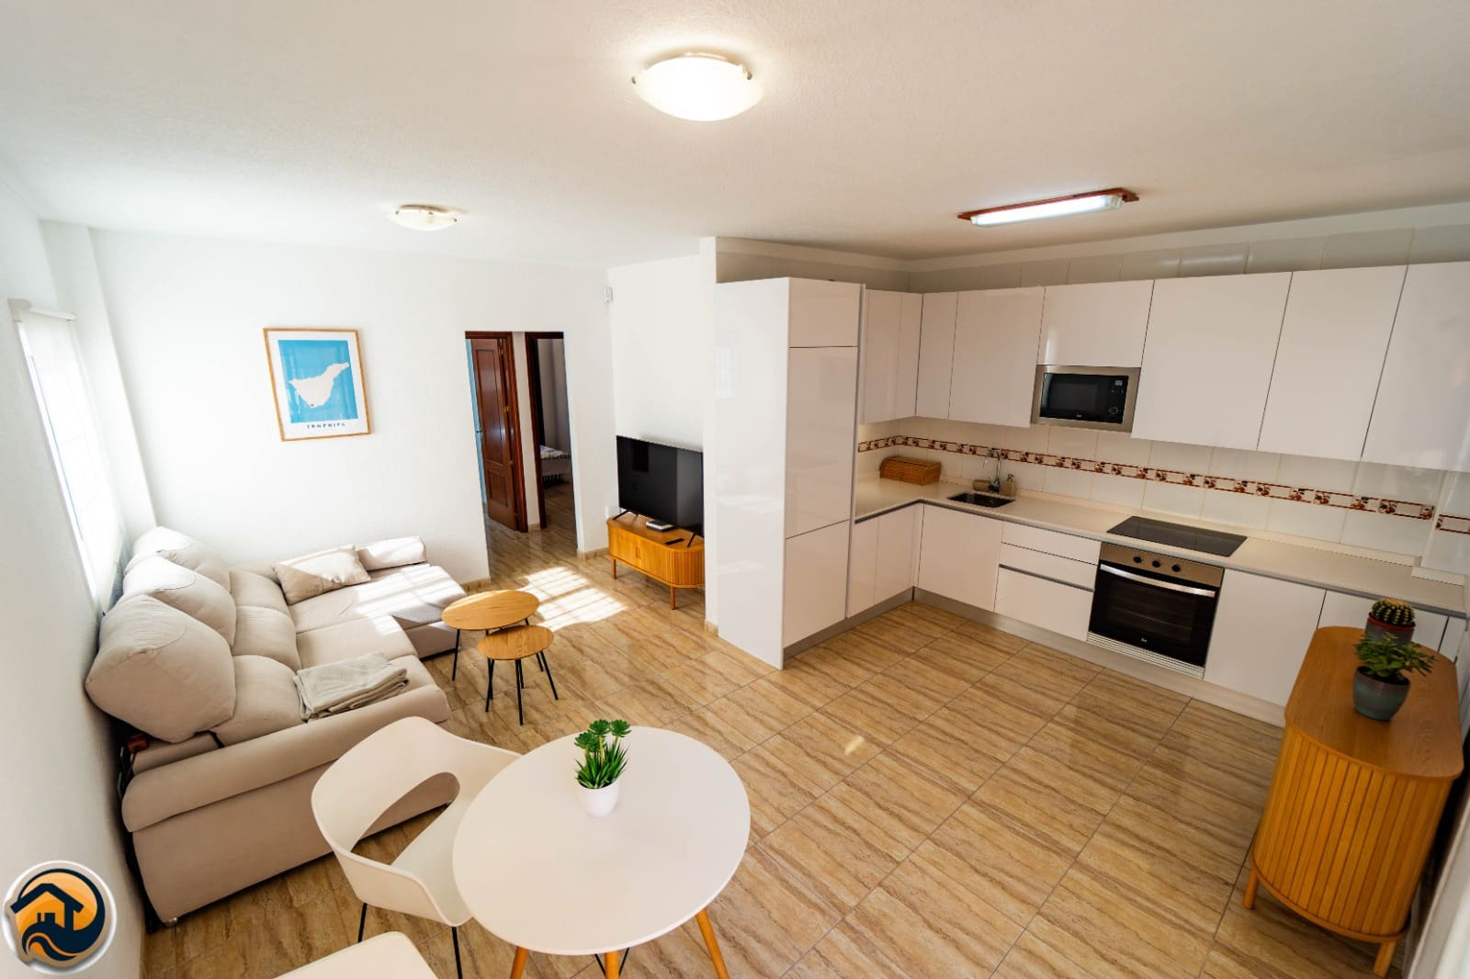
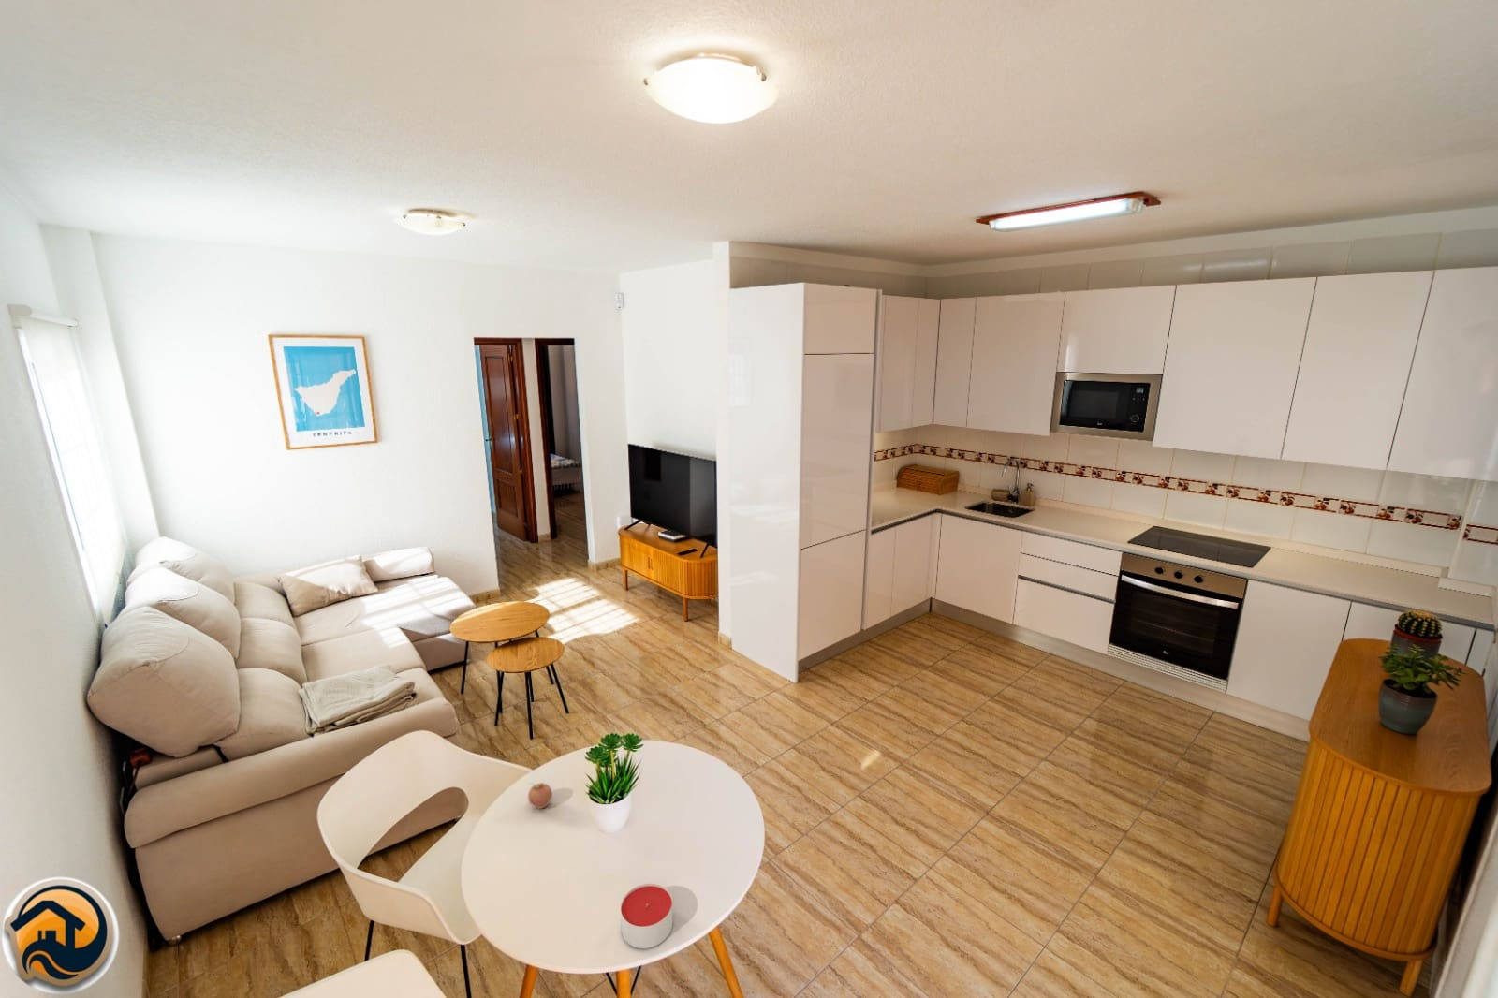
+ candle (647, 913)
+ fruit (539, 793)
